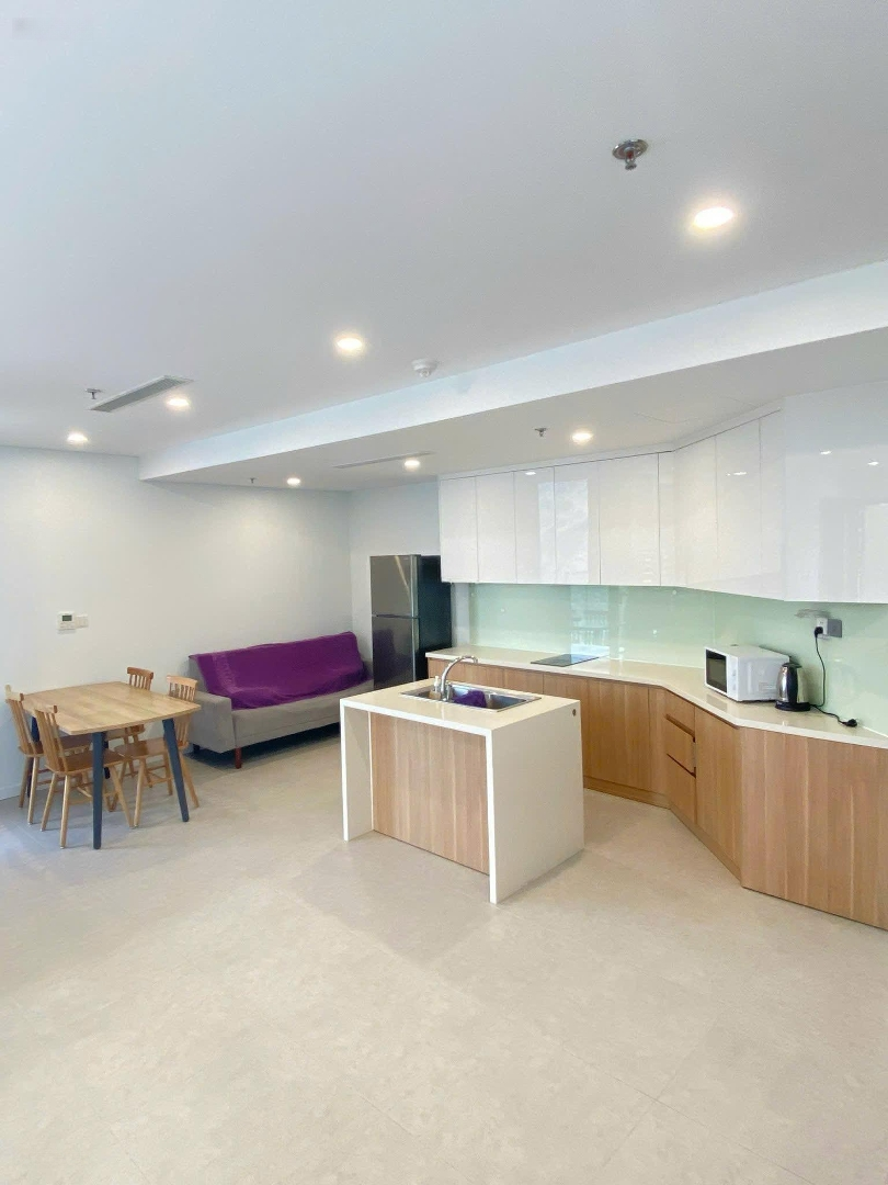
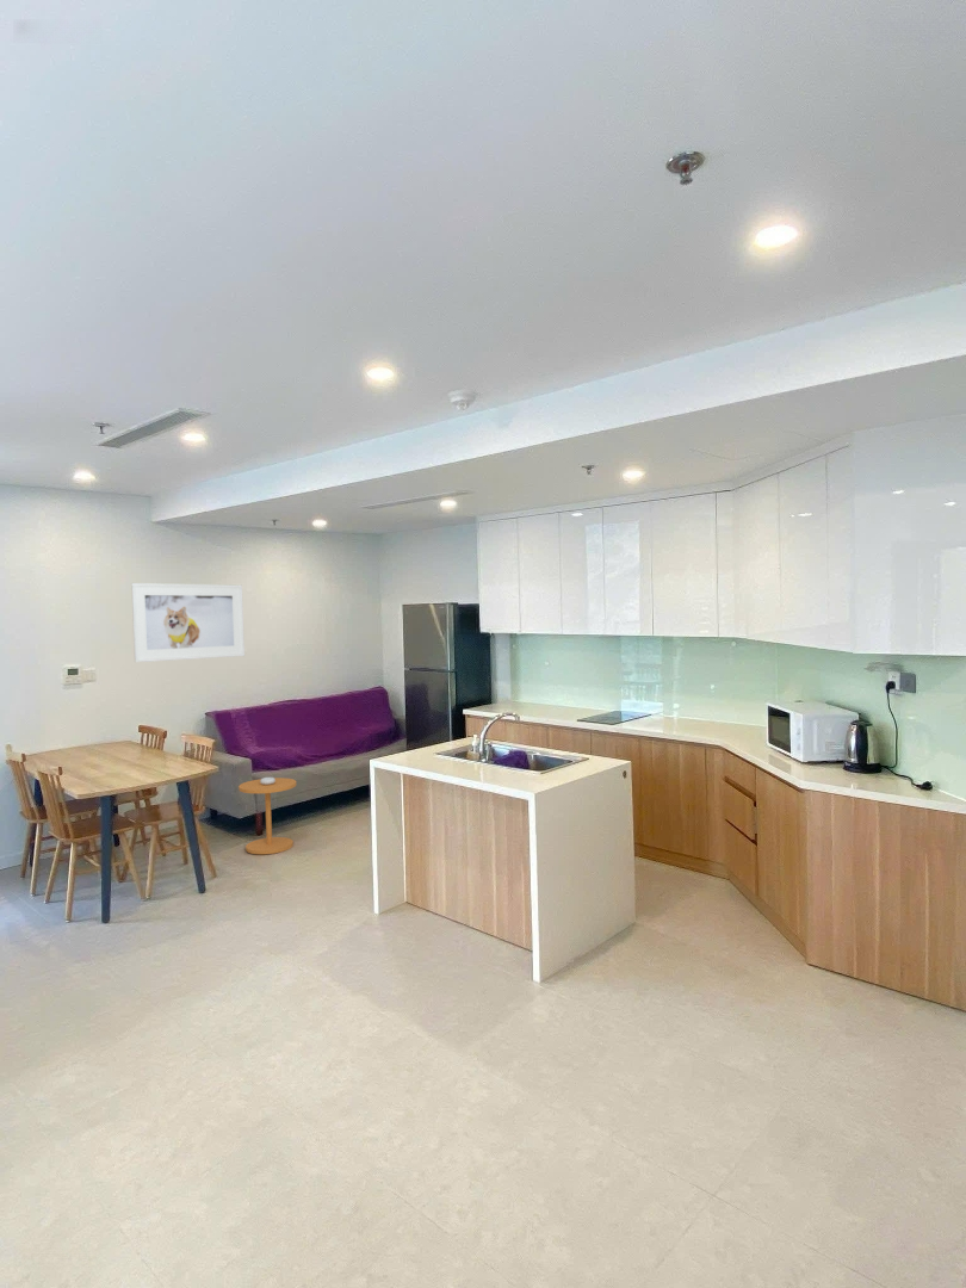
+ side table (268, 812)
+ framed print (191, 621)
